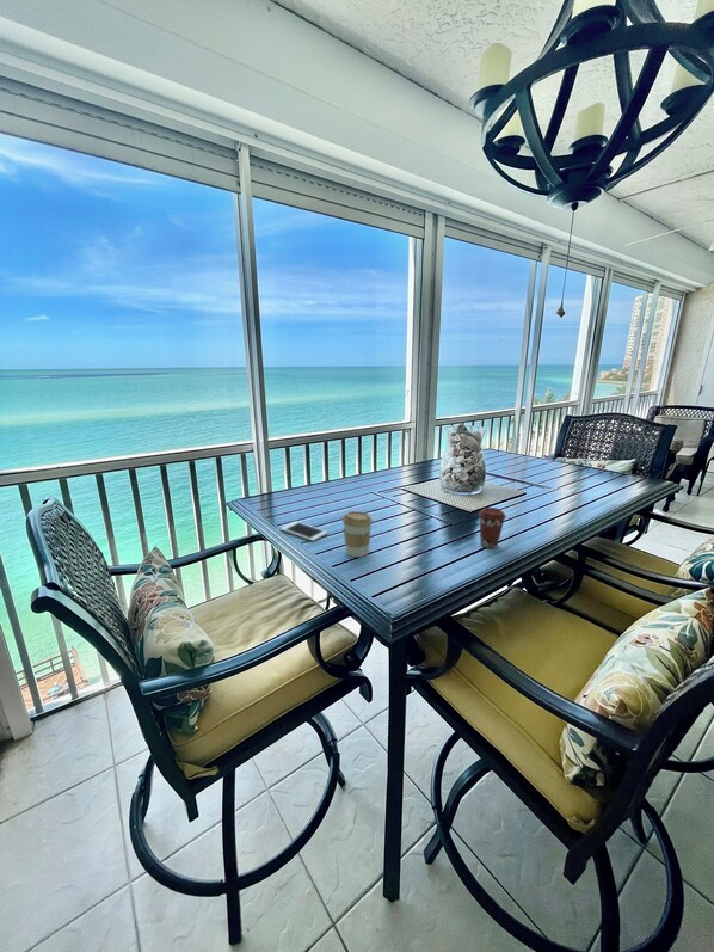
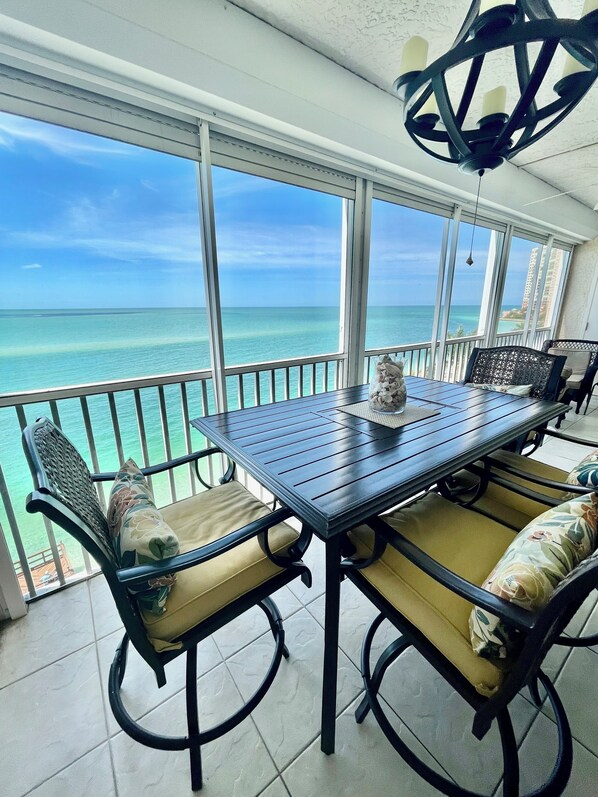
- cell phone (303, 530)
- coffee cup (490, 528)
- coffee cup (357, 533)
